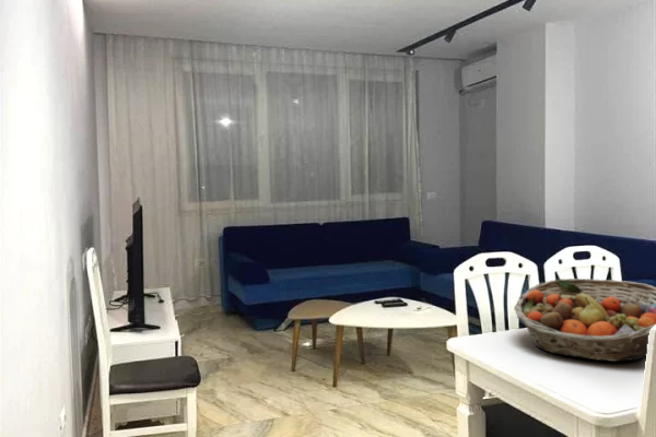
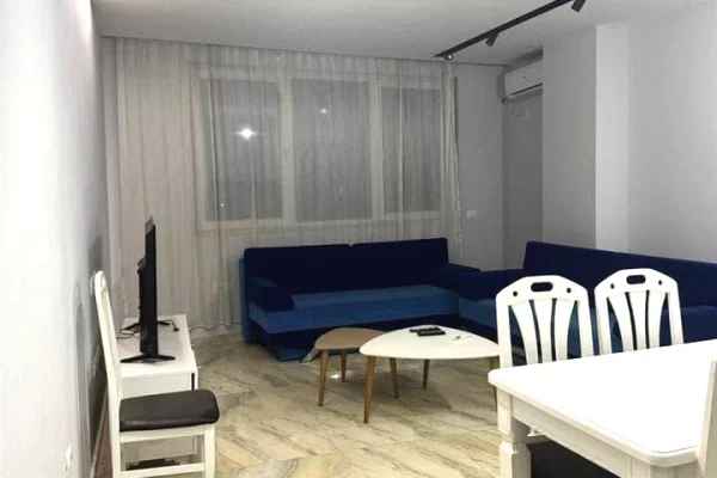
- fruit basket (590, 317)
